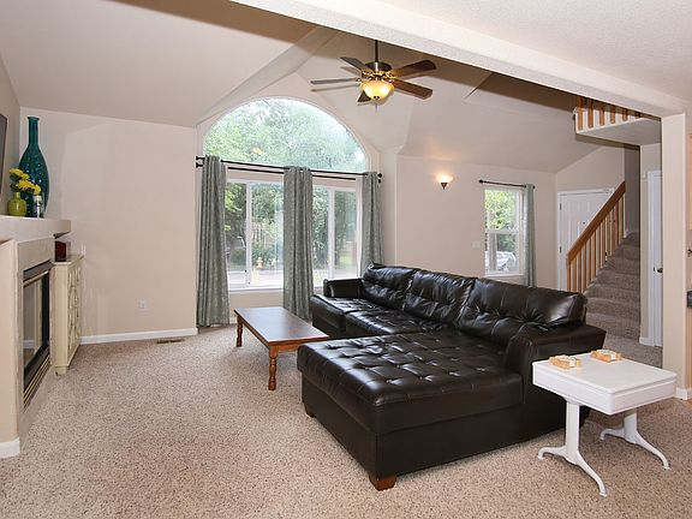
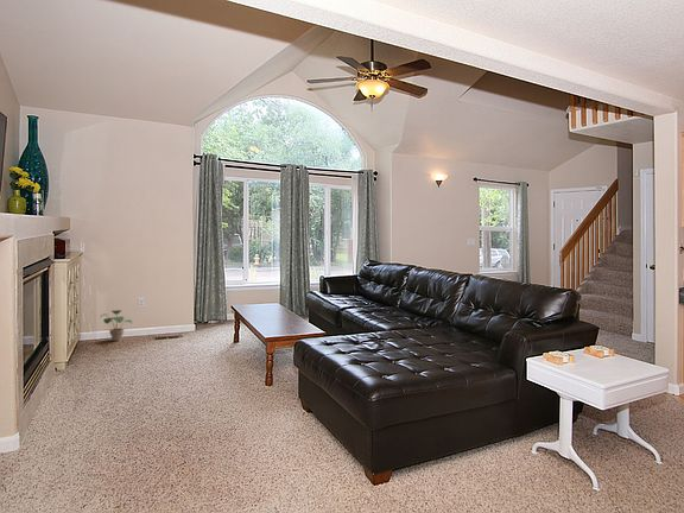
+ potted plant (116, 325)
